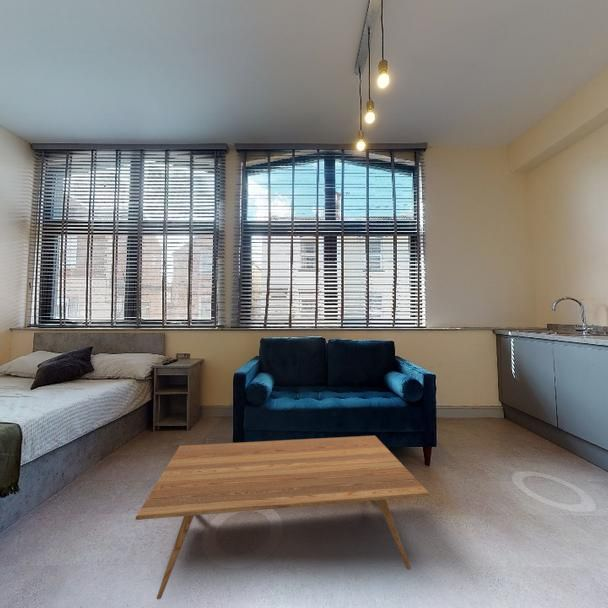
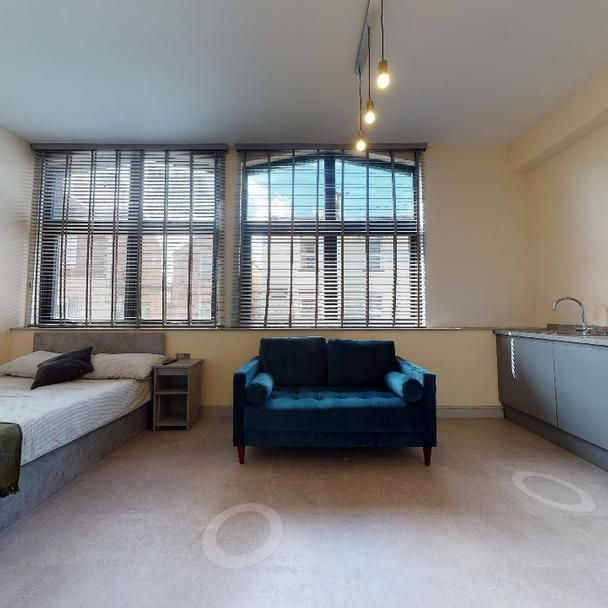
- coffee table (285, 499)
